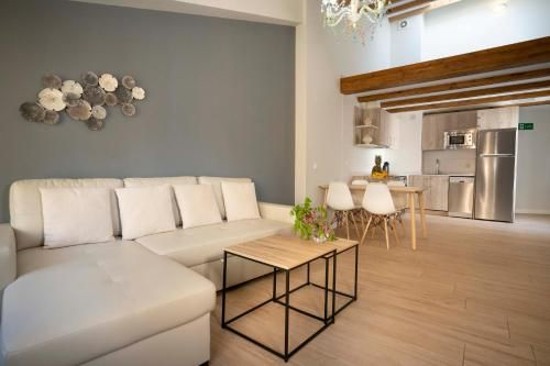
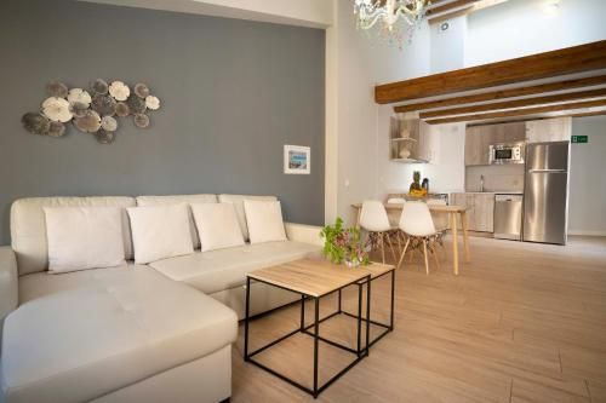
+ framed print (297, 160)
